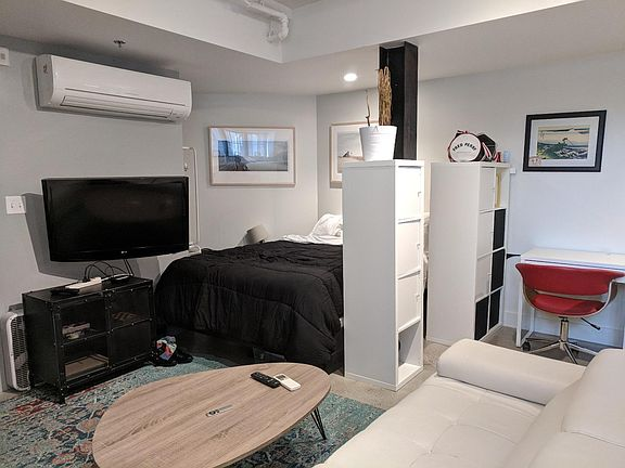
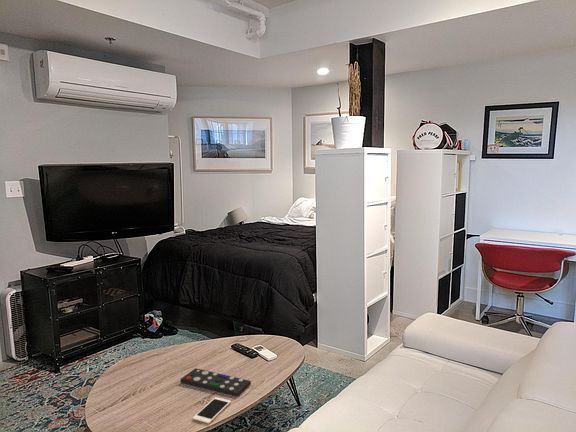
+ cell phone (212, 409)
+ remote control (215, 380)
